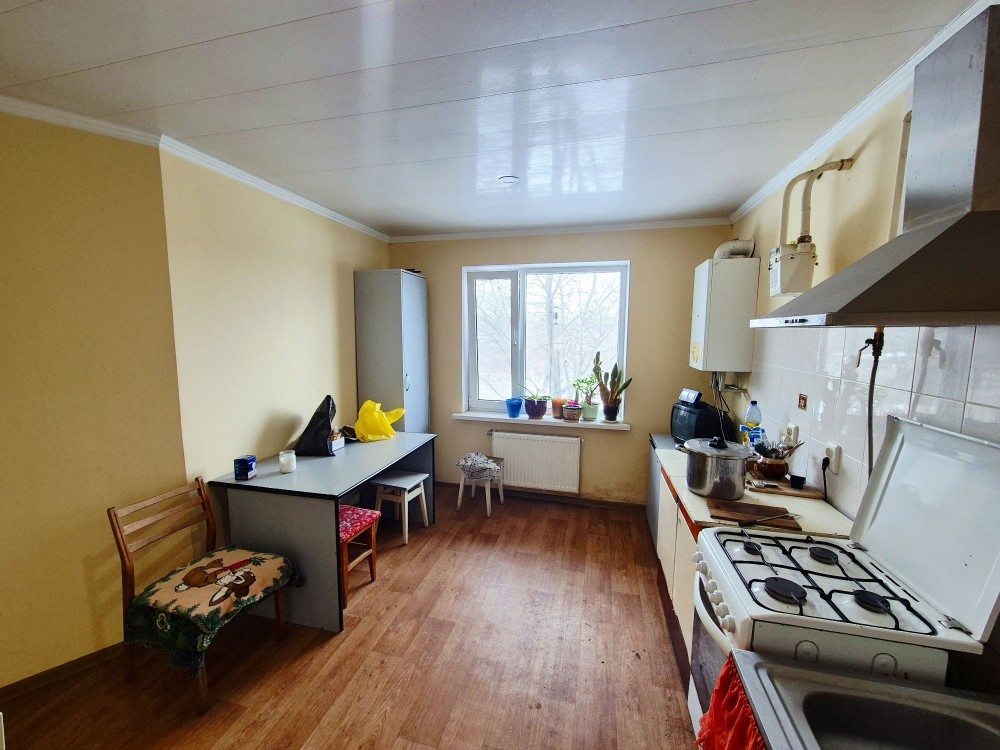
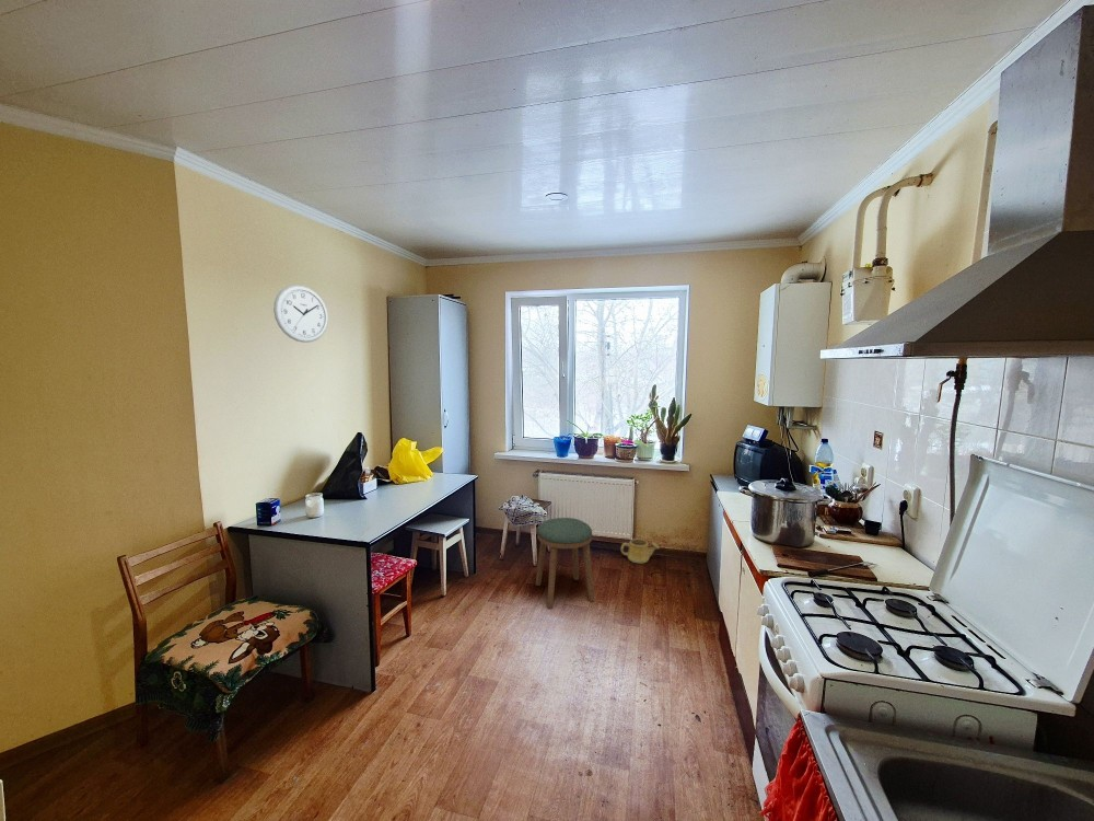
+ stool (556, 557)
+ watering can (640, 550)
+ wall clock (303, 313)
